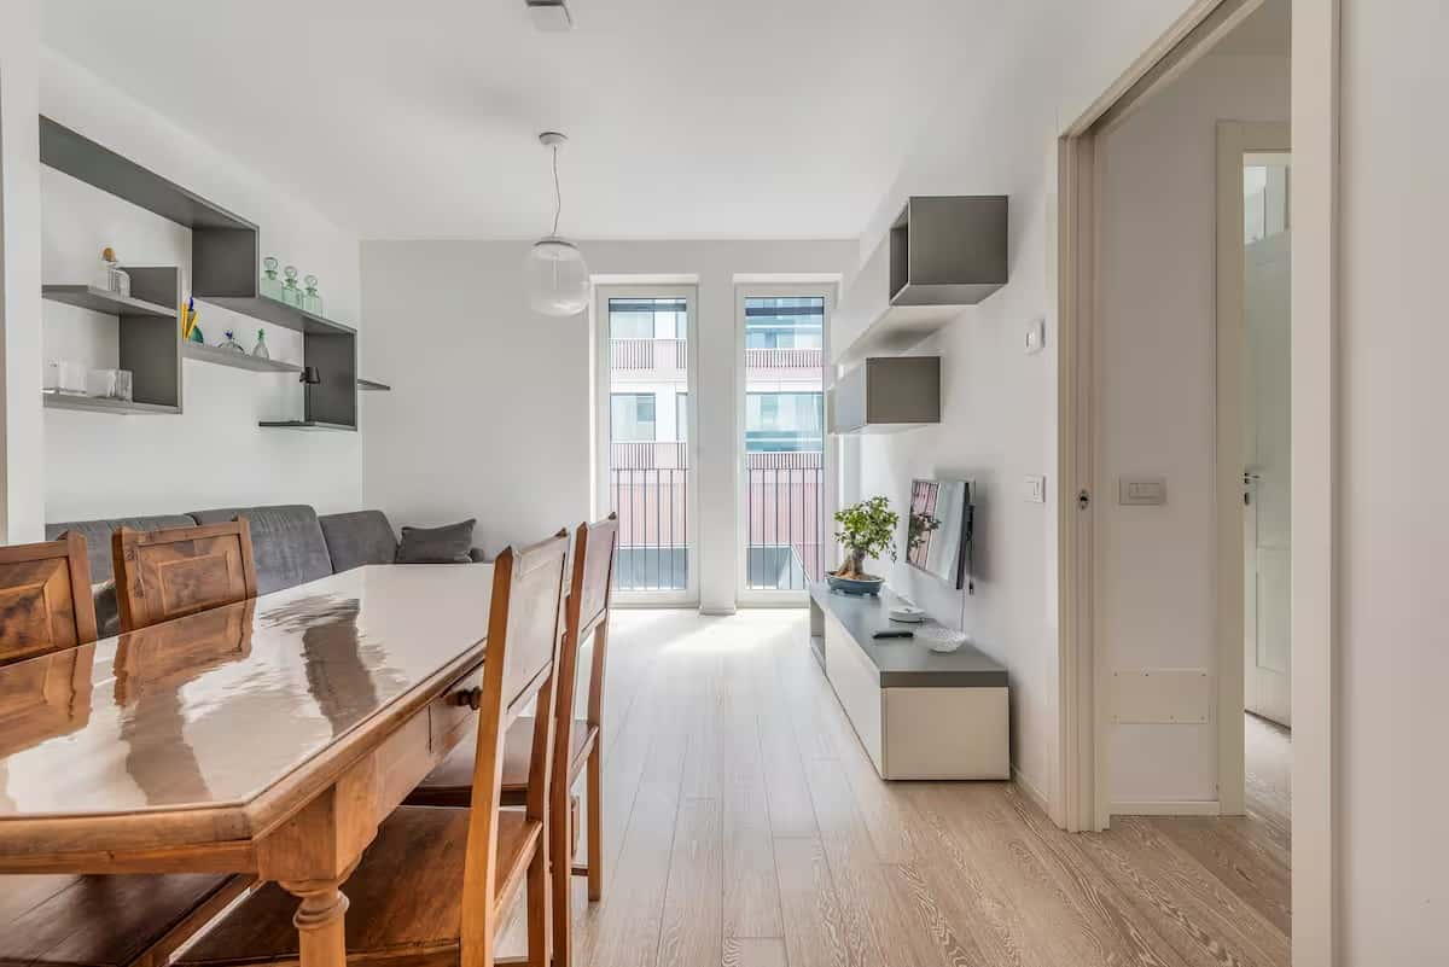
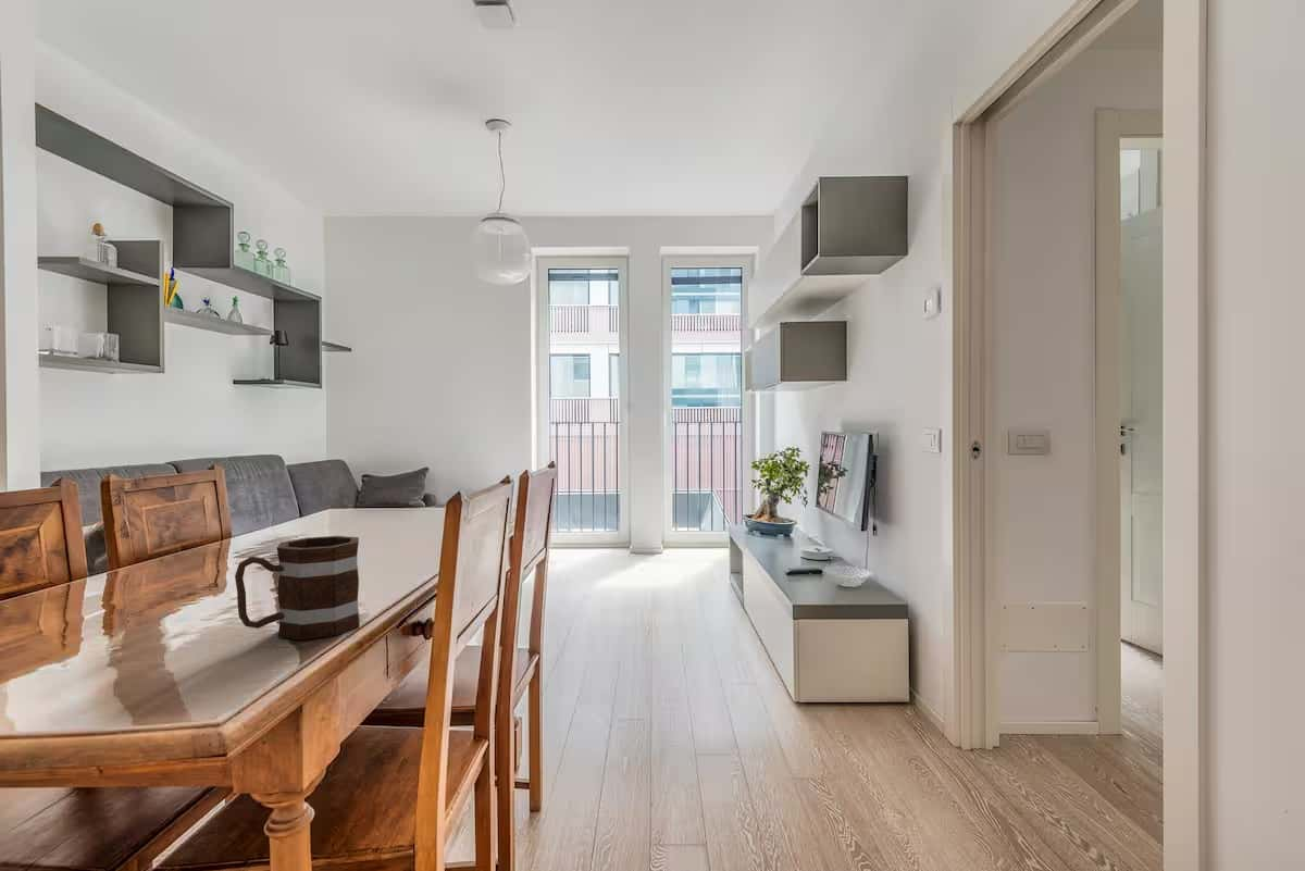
+ mug (301, 587)
